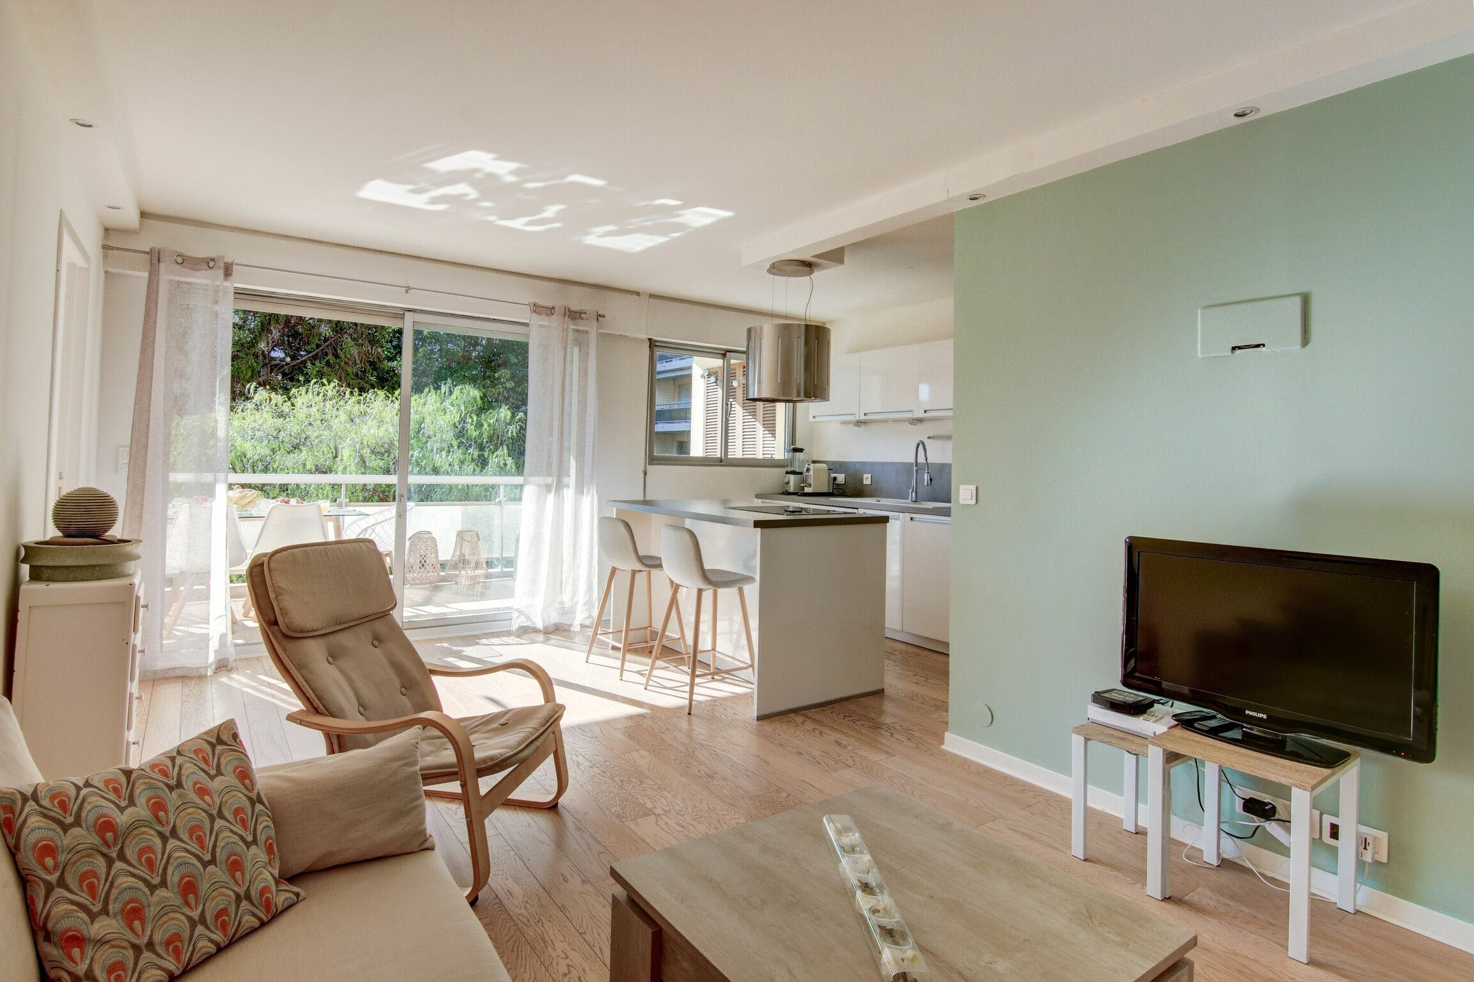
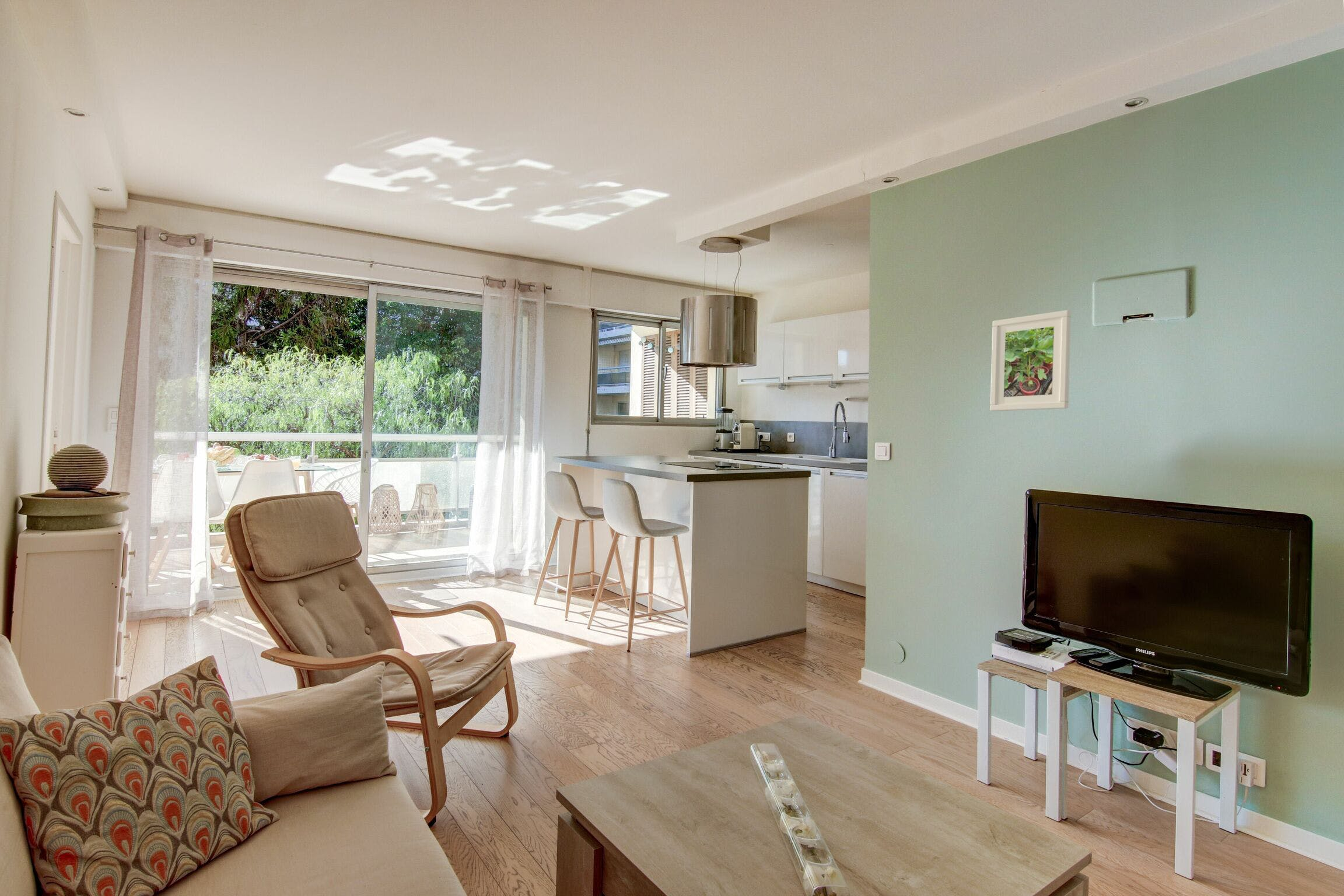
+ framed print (1028, 362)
